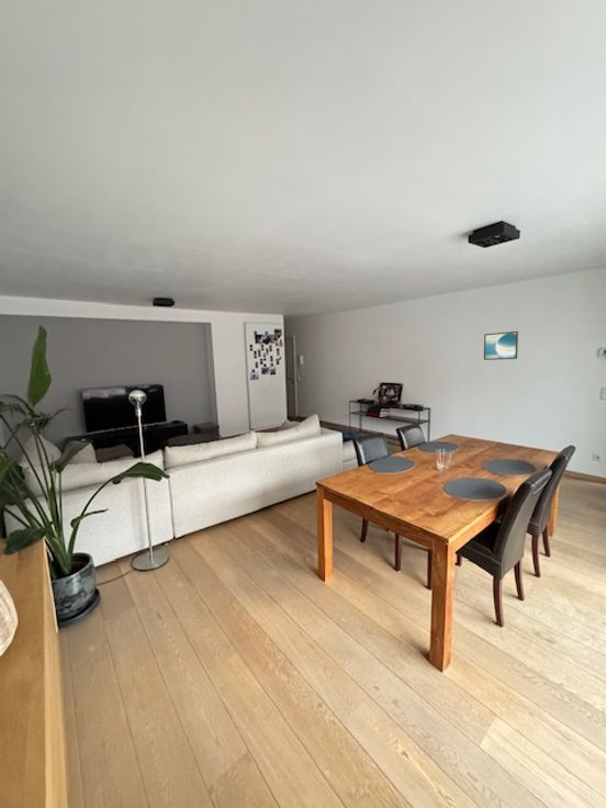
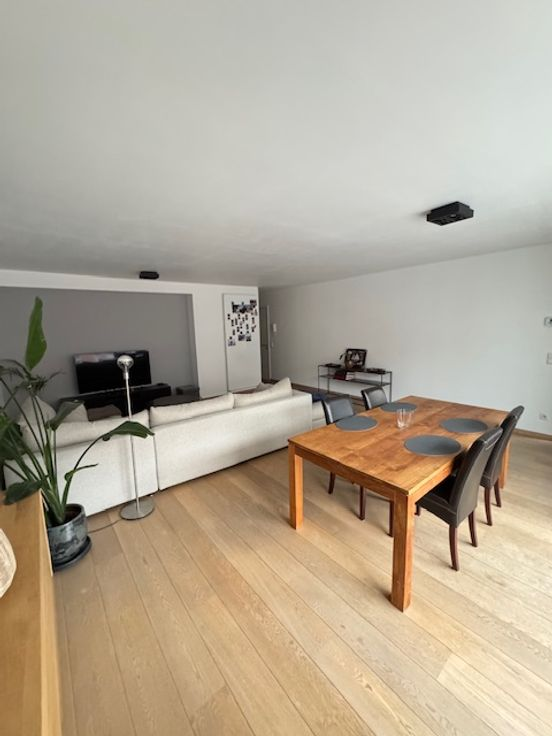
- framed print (500, 346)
